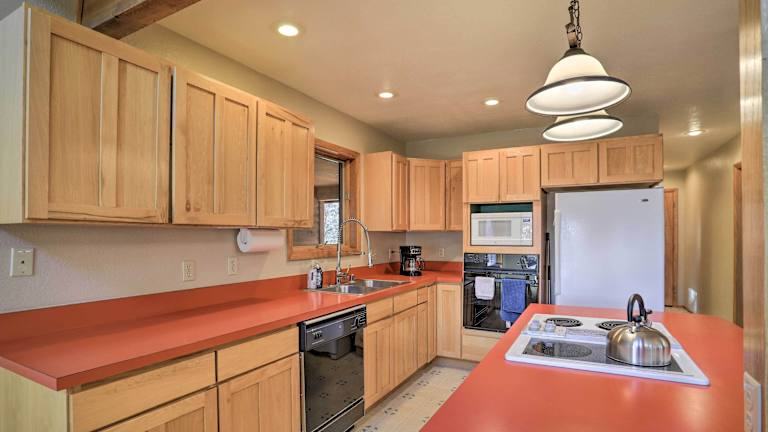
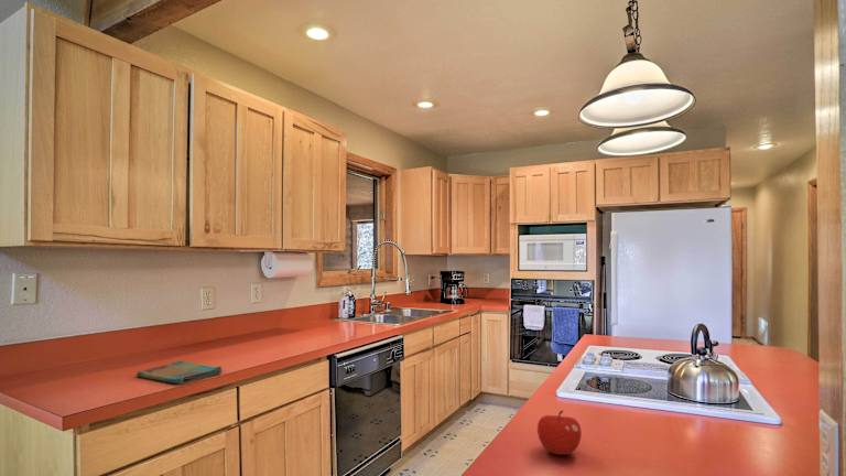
+ dish towel (180, 371)
+ fruit (558, 431)
